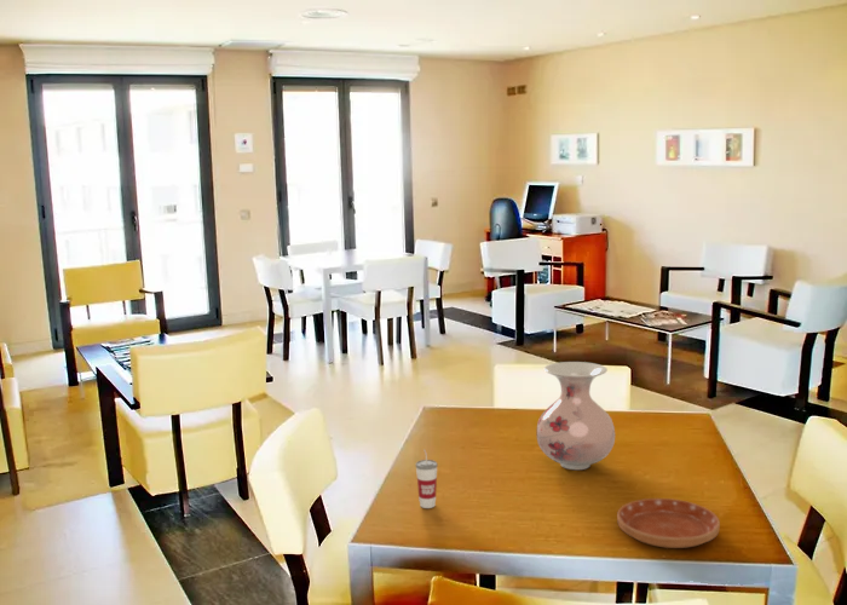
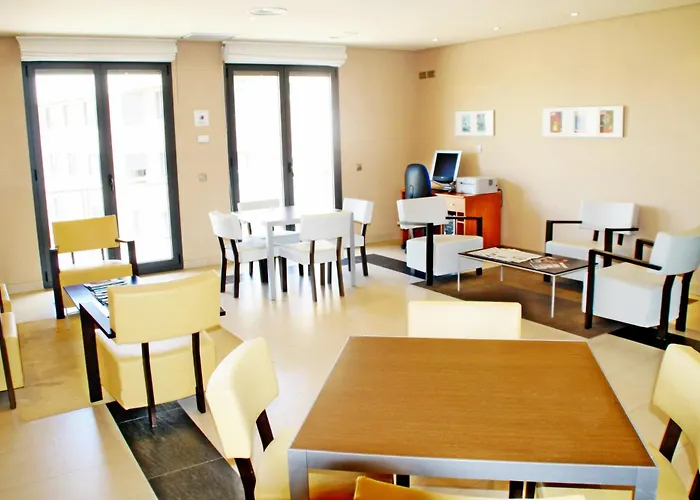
- cup (426, 477)
- vase (575, 416)
- saucer (667, 523)
